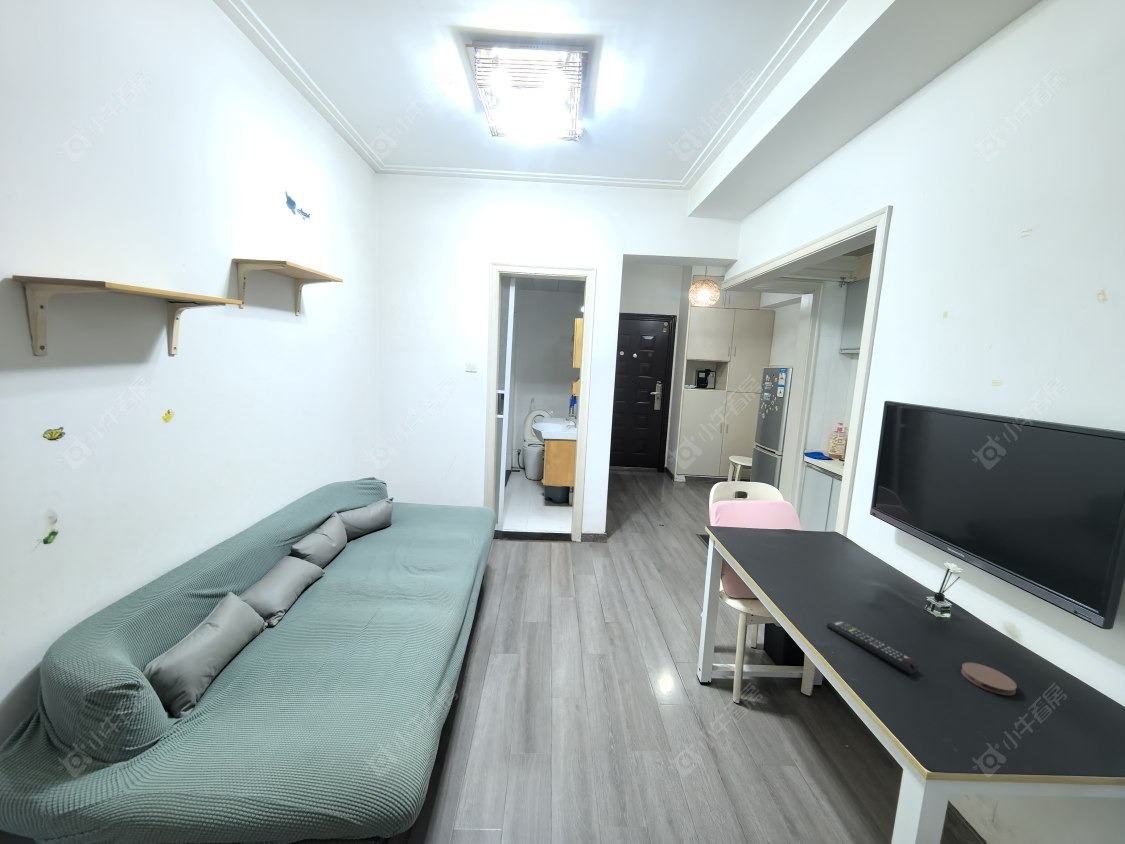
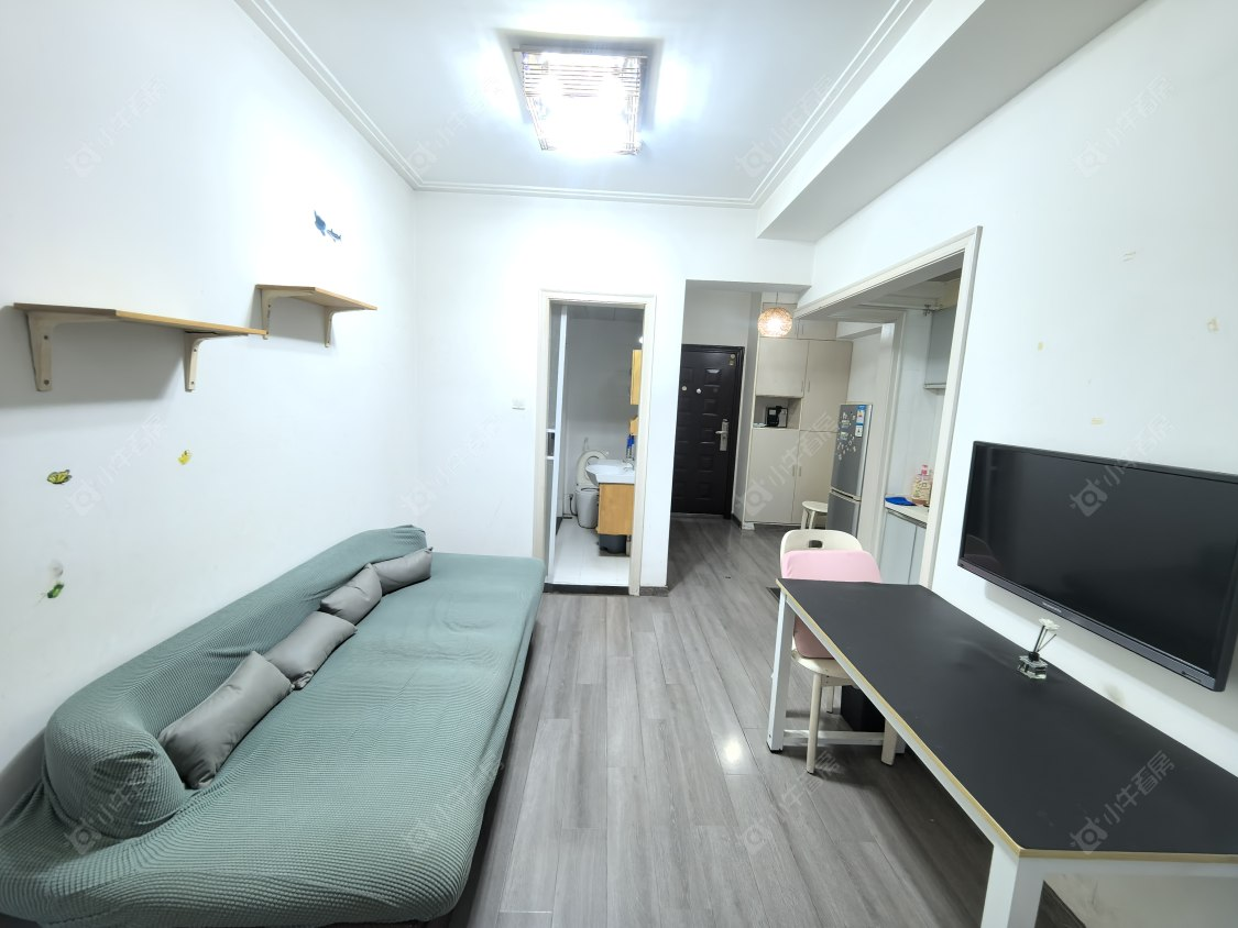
- coaster (988, 678)
- remote control (869, 643)
